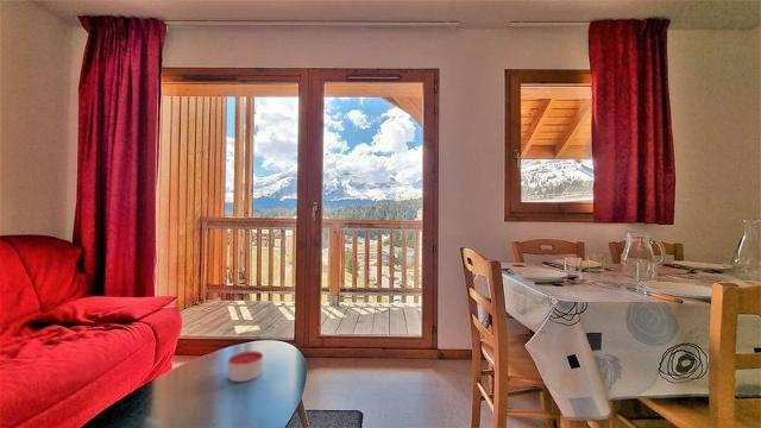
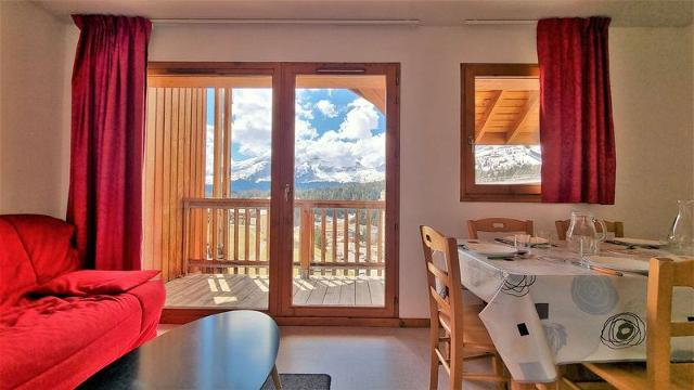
- candle (245, 364)
